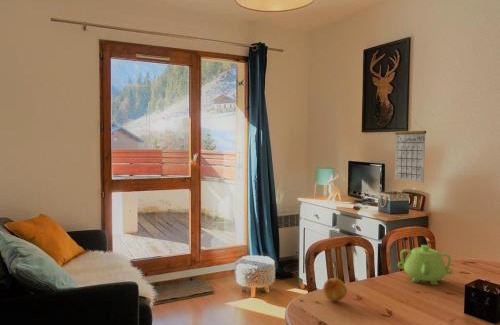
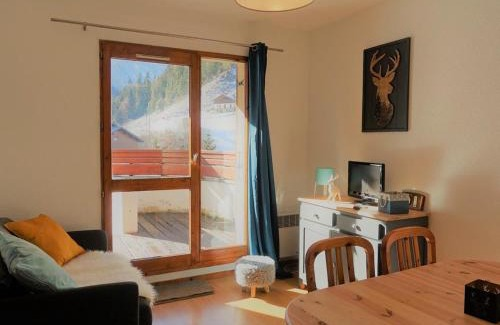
- teapot (424, 263)
- calendar (409, 150)
- fruit (334, 289)
